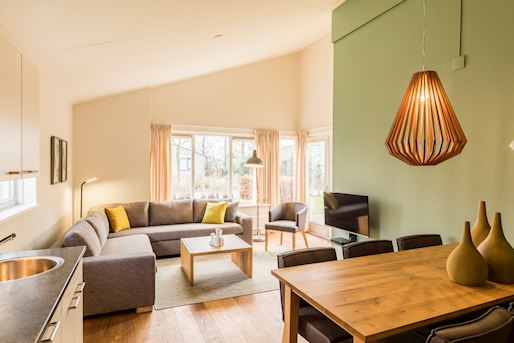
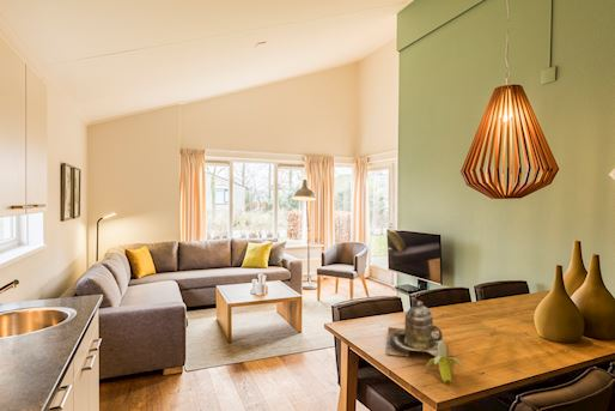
+ teapot (414, 322)
+ banana (443, 359)
